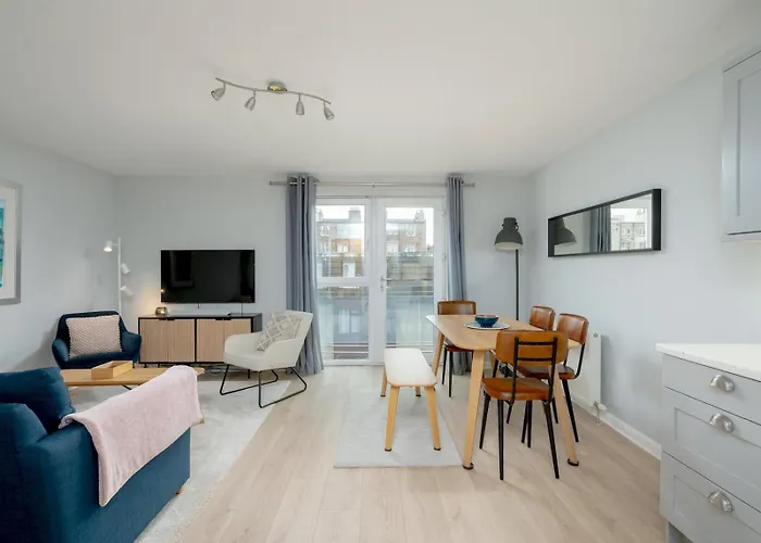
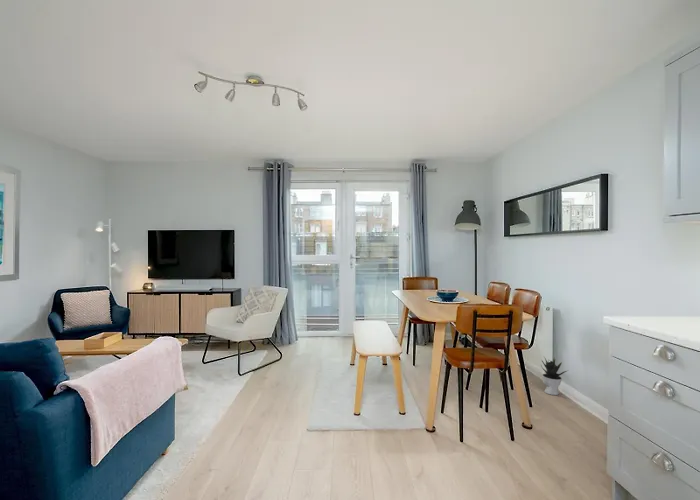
+ potted plant (550, 374)
